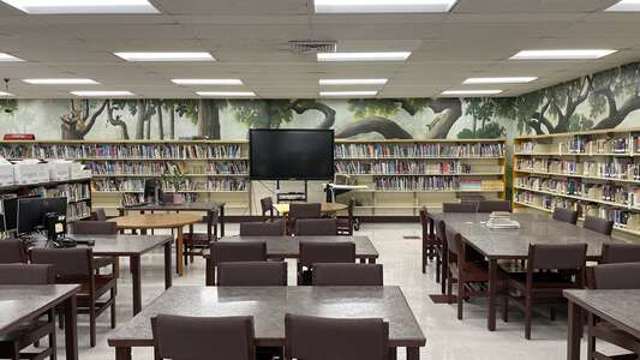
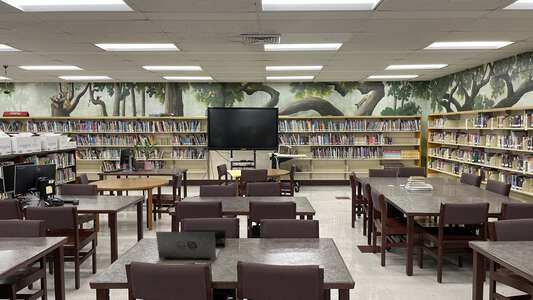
+ laptop (189, 242)
+ book (205, 231)
